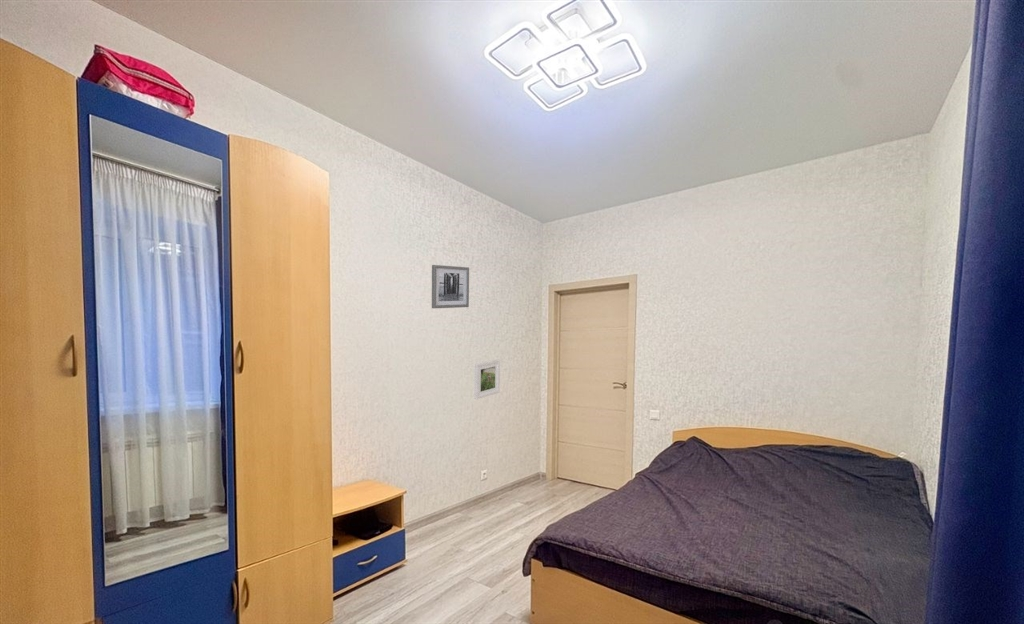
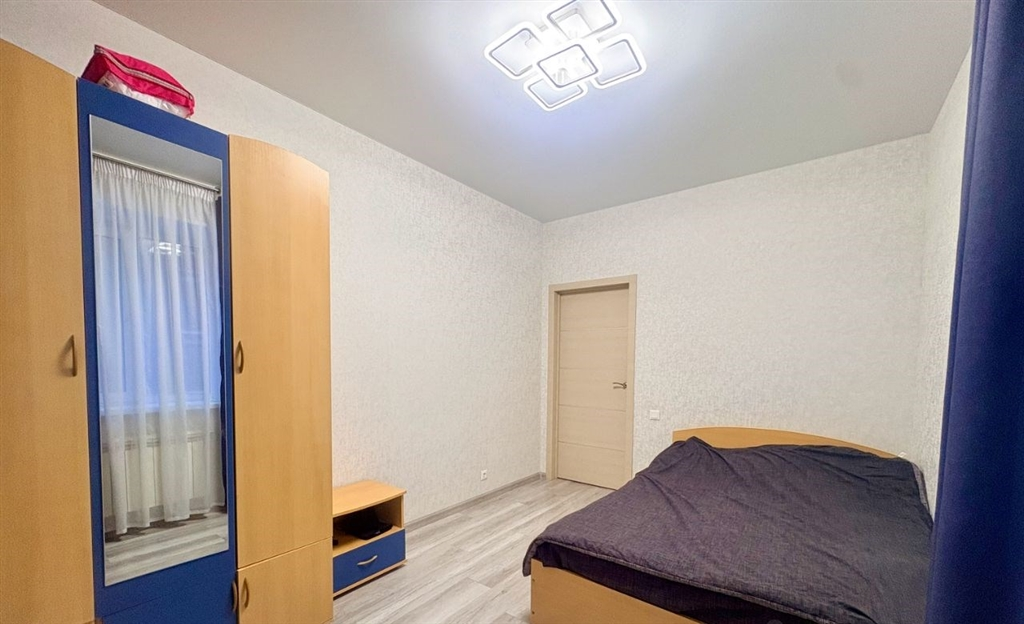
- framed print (487, 378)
- wall art (451, 287)
